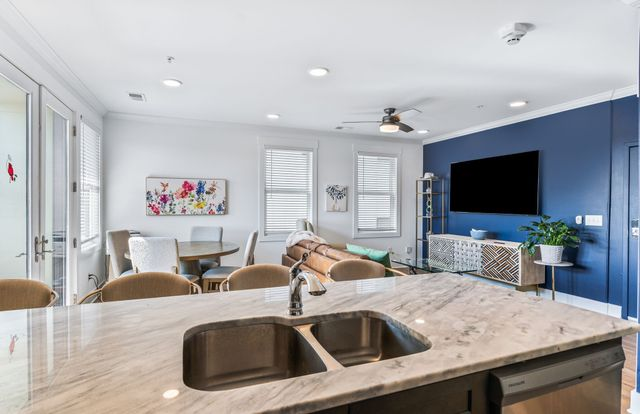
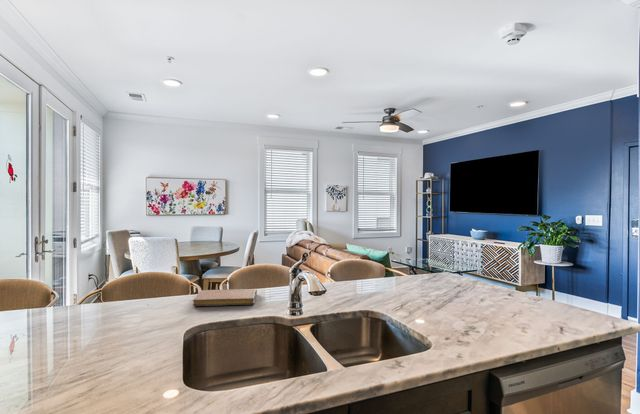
+ notebook (226, 296)
